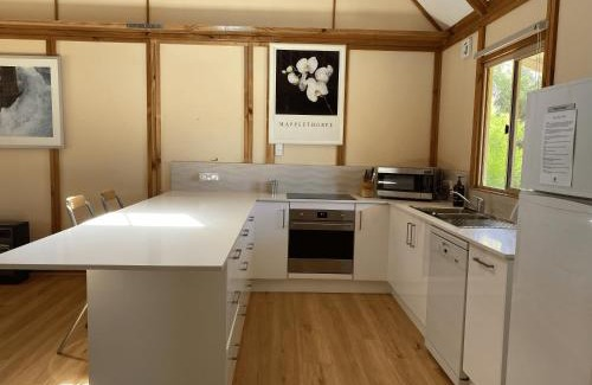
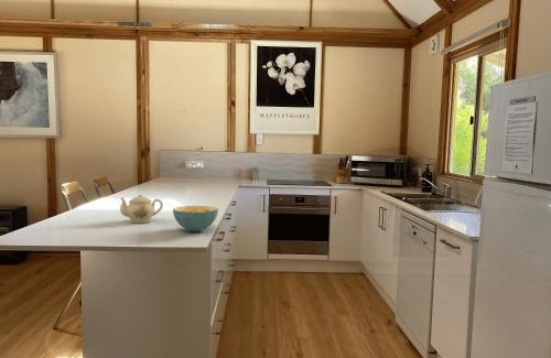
+ cereal bowl (195, 219)
+ teapot (141, 207)
